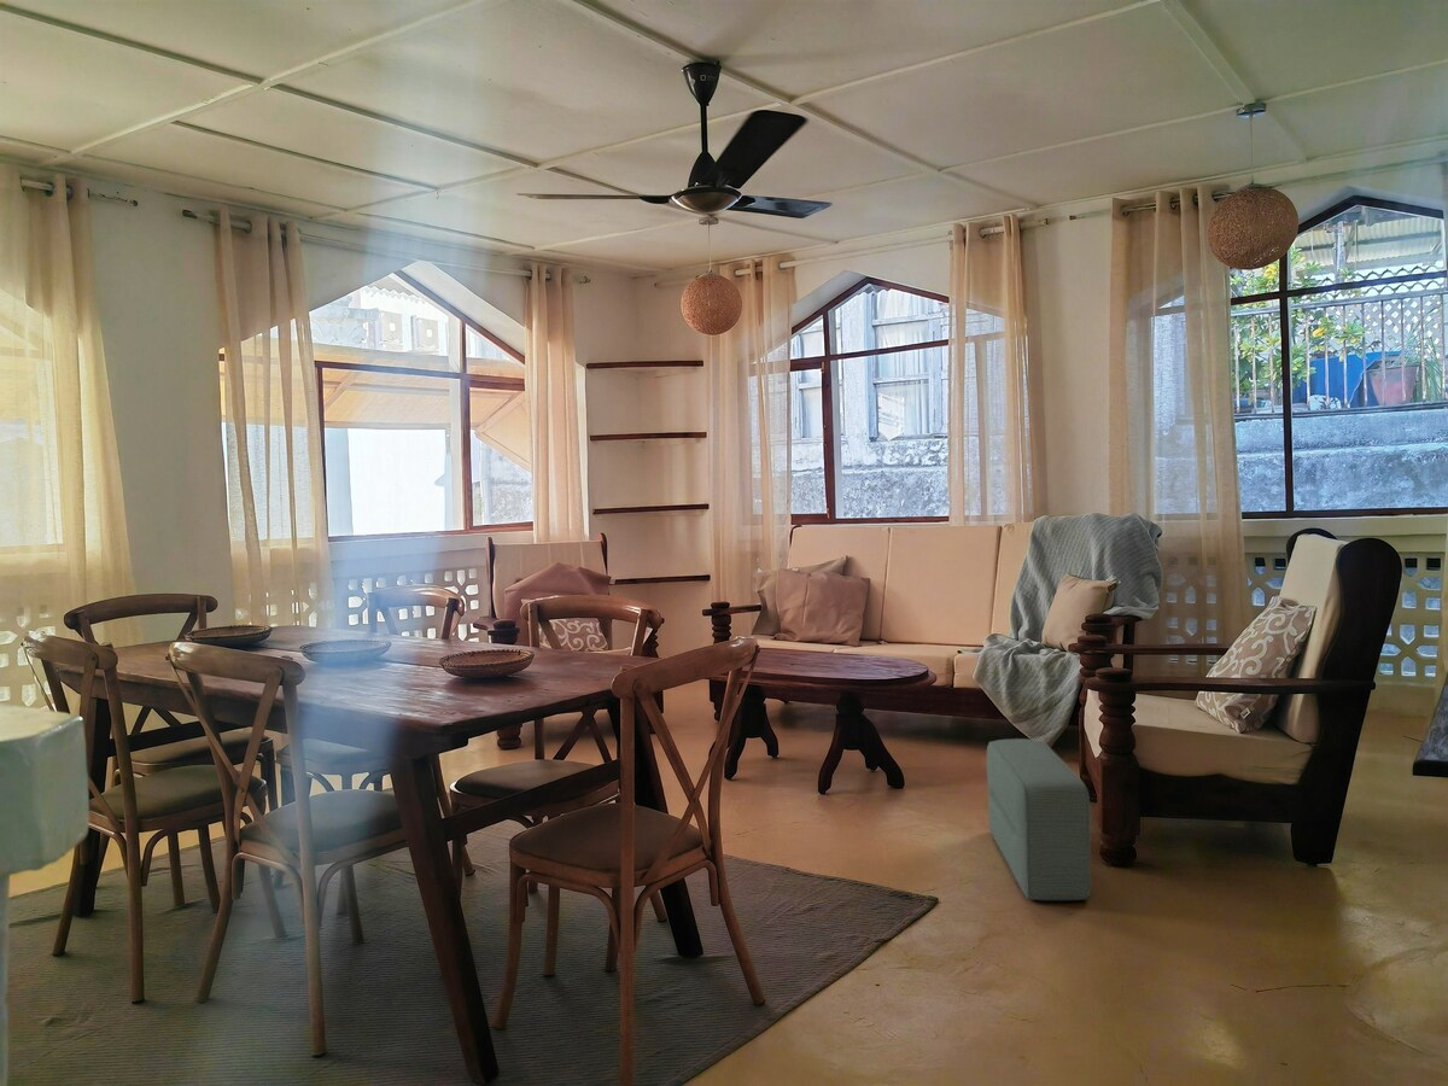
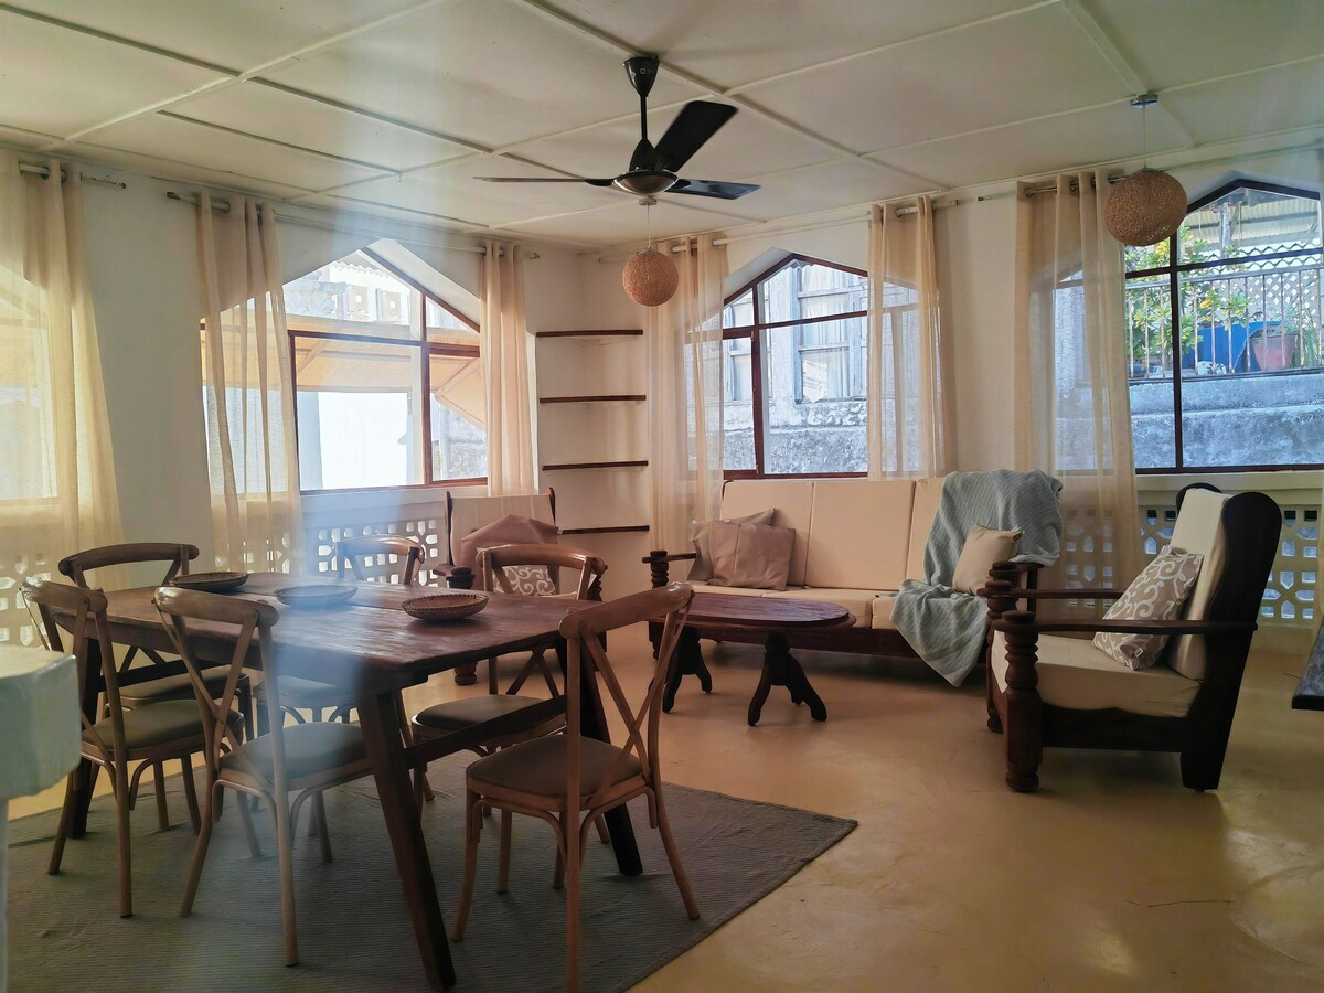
- pouf (1034, 810)
